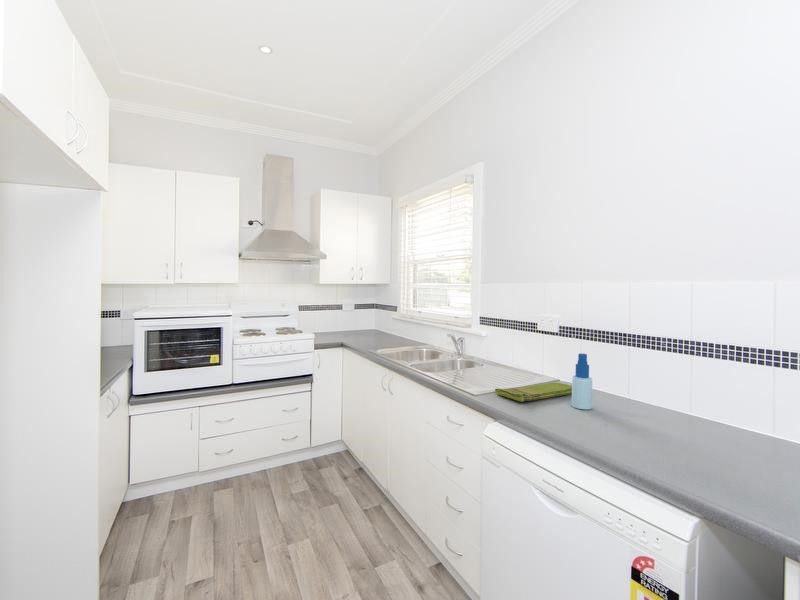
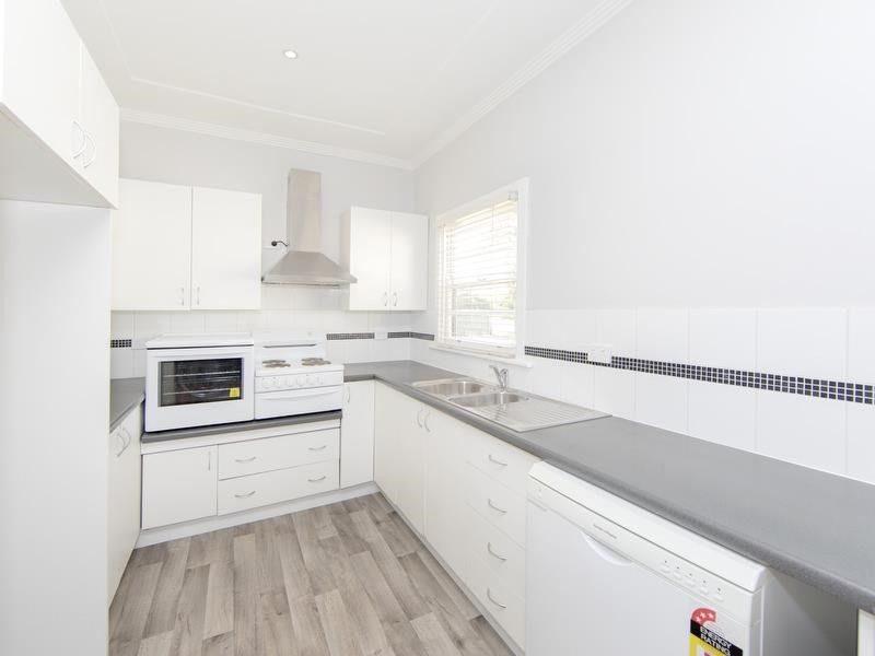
- dish towel (538, 389)
- spray bottle (582, 380)
